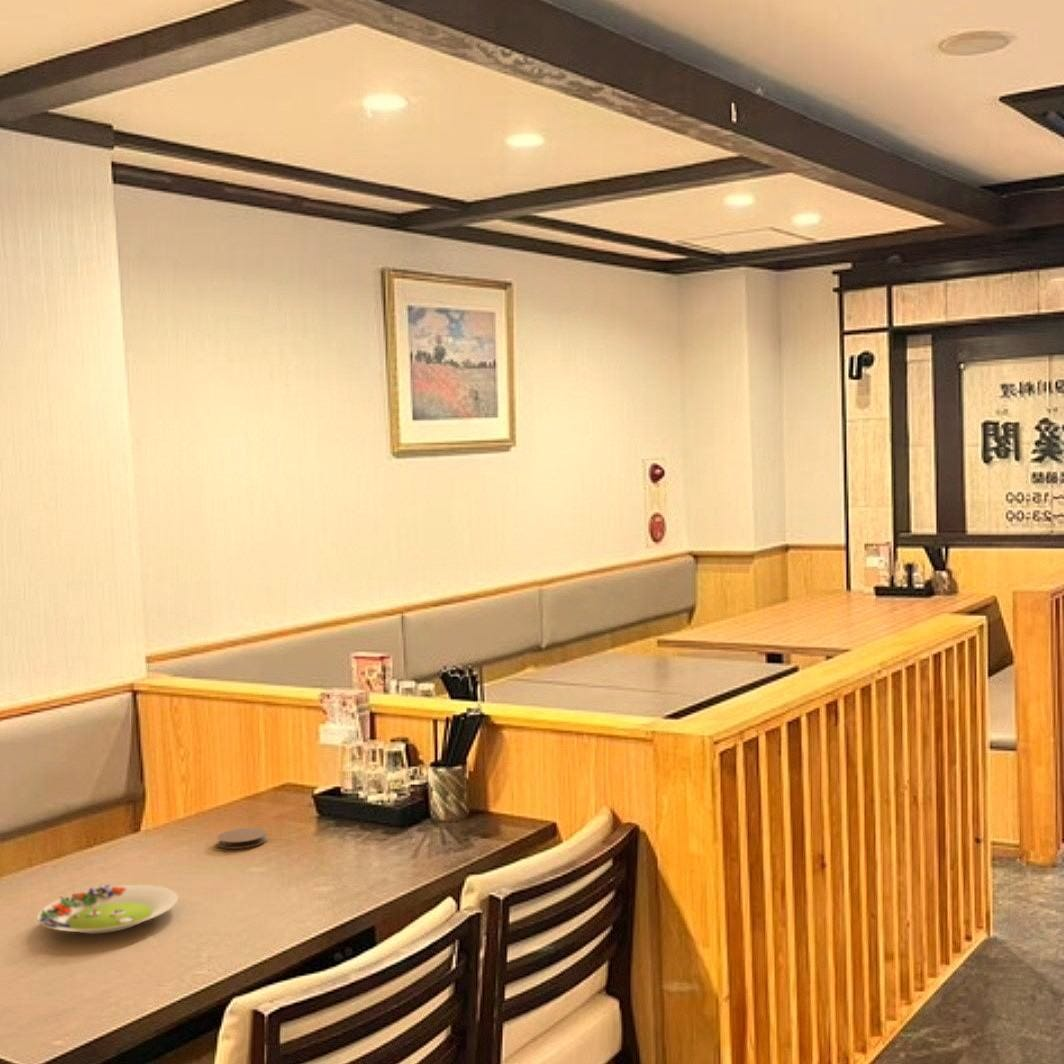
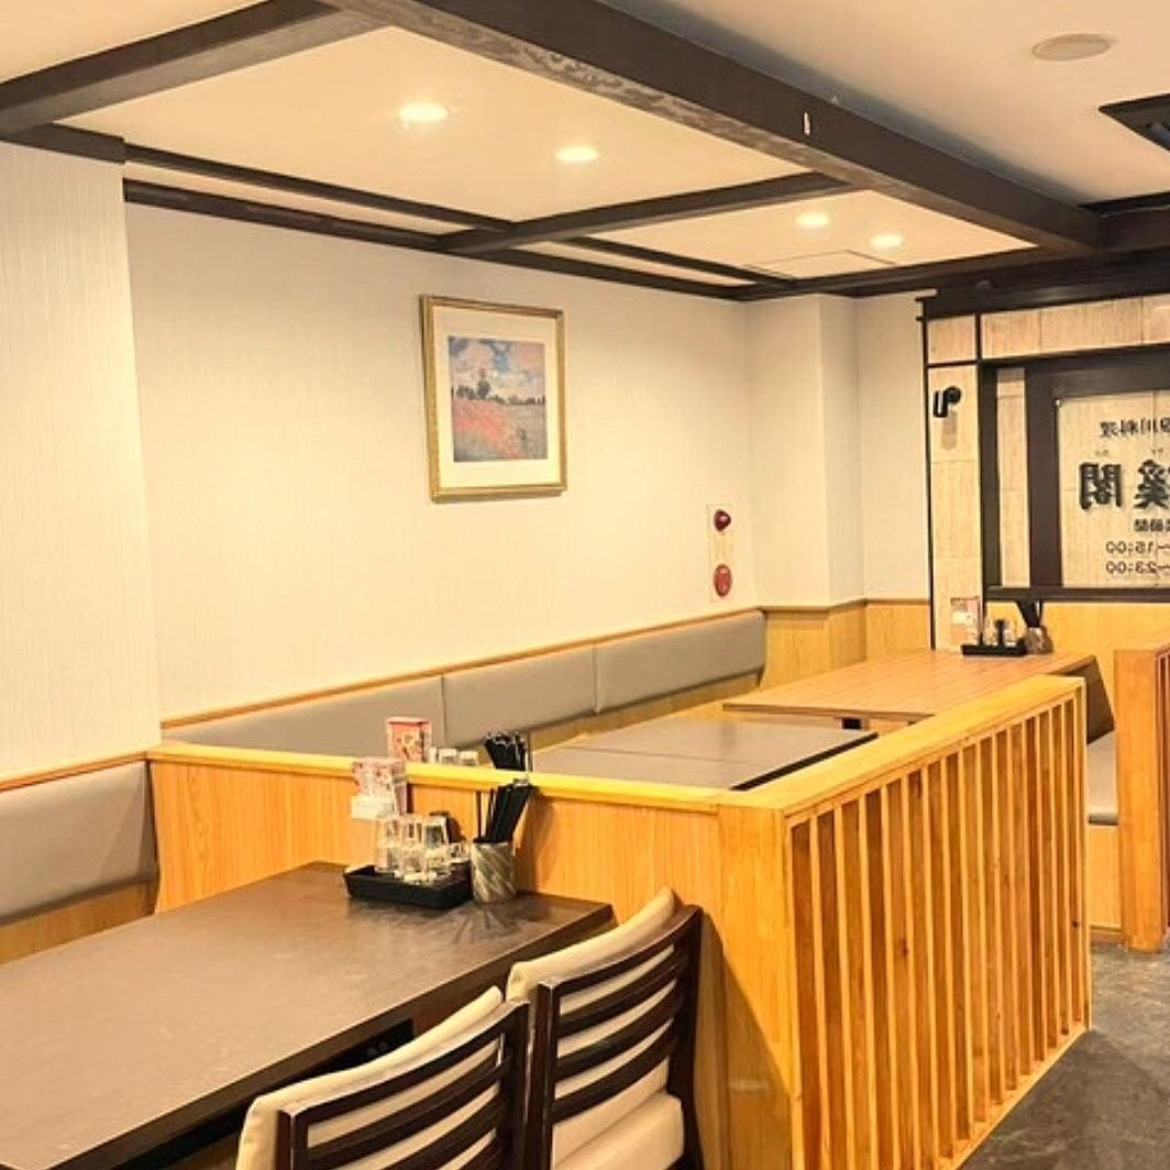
- coaster (242, 838)
- salad plate (108, 910)
